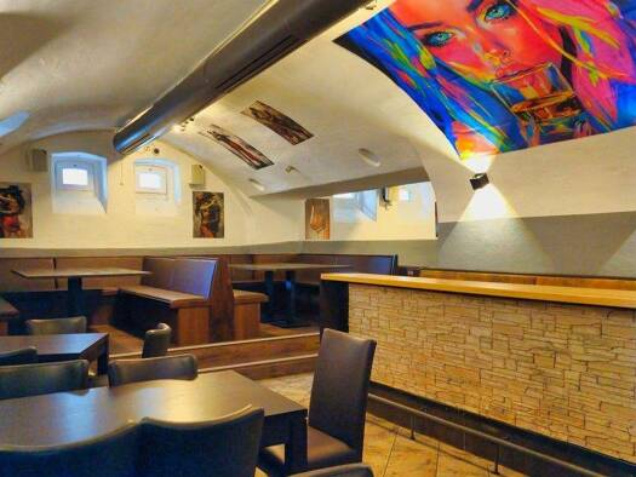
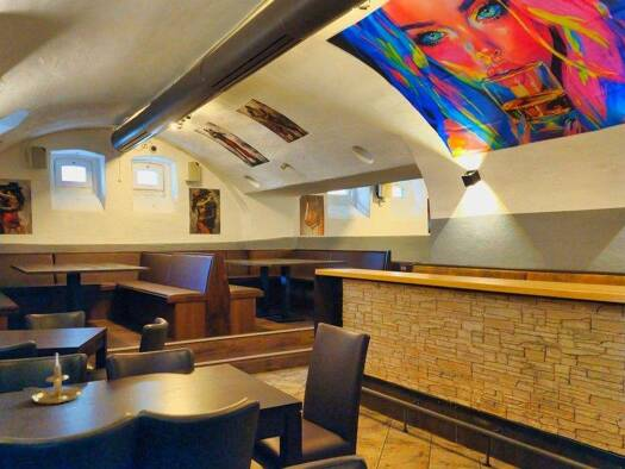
+ candle holder (52, 376)
